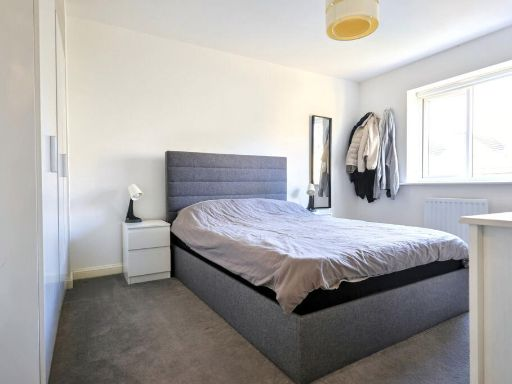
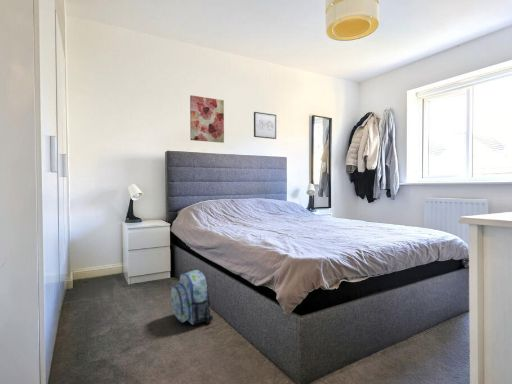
+ backpack (190, 296)
+ wall art (207, 119)
+ wall art (265, 125)
